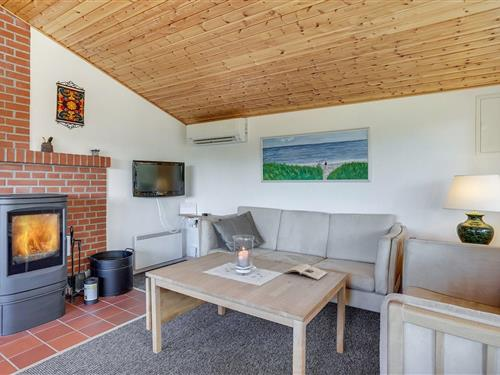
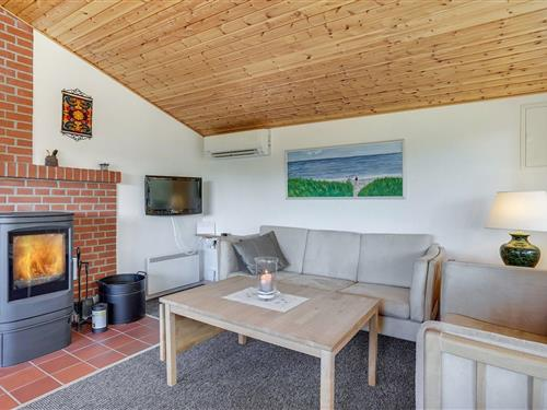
- magazine (305, 270)
